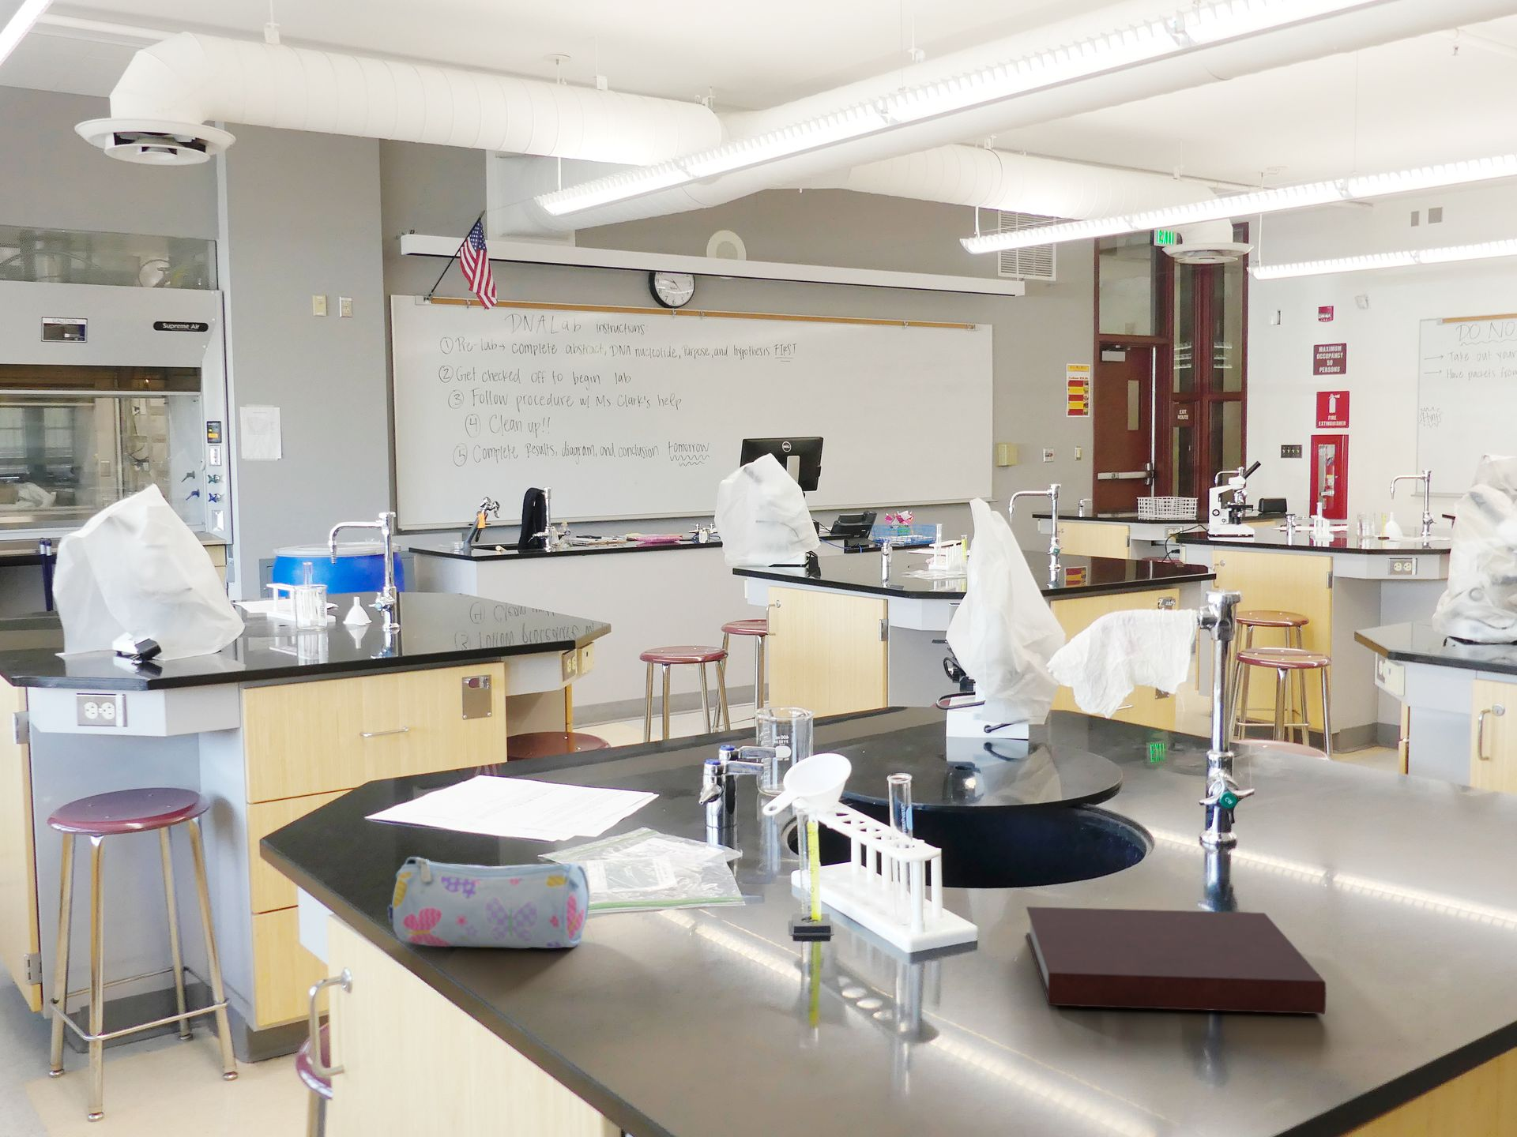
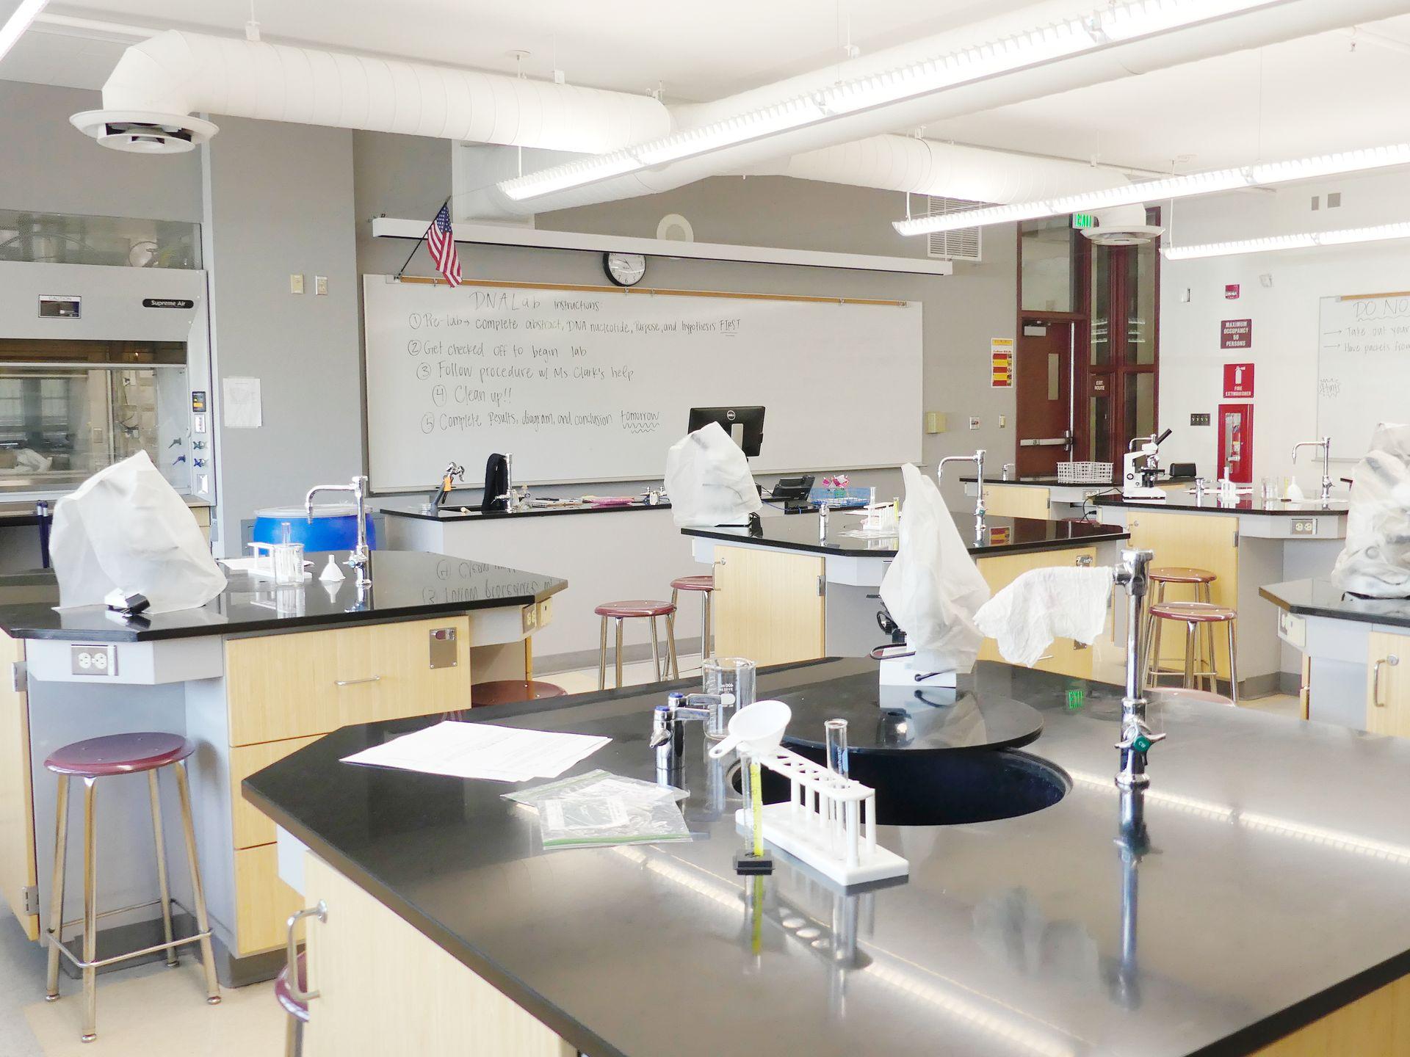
- pencil case (491, 901)
- notebook (1163, 957)
